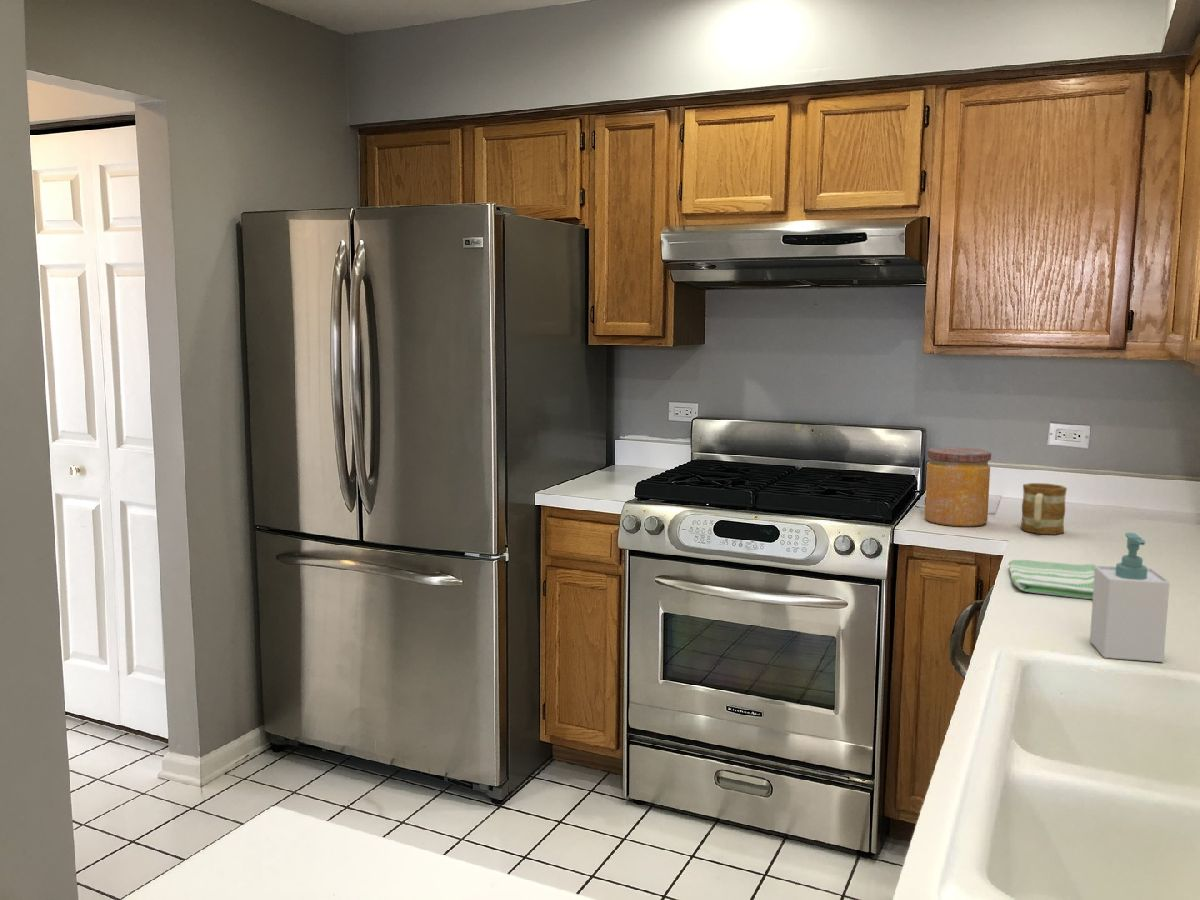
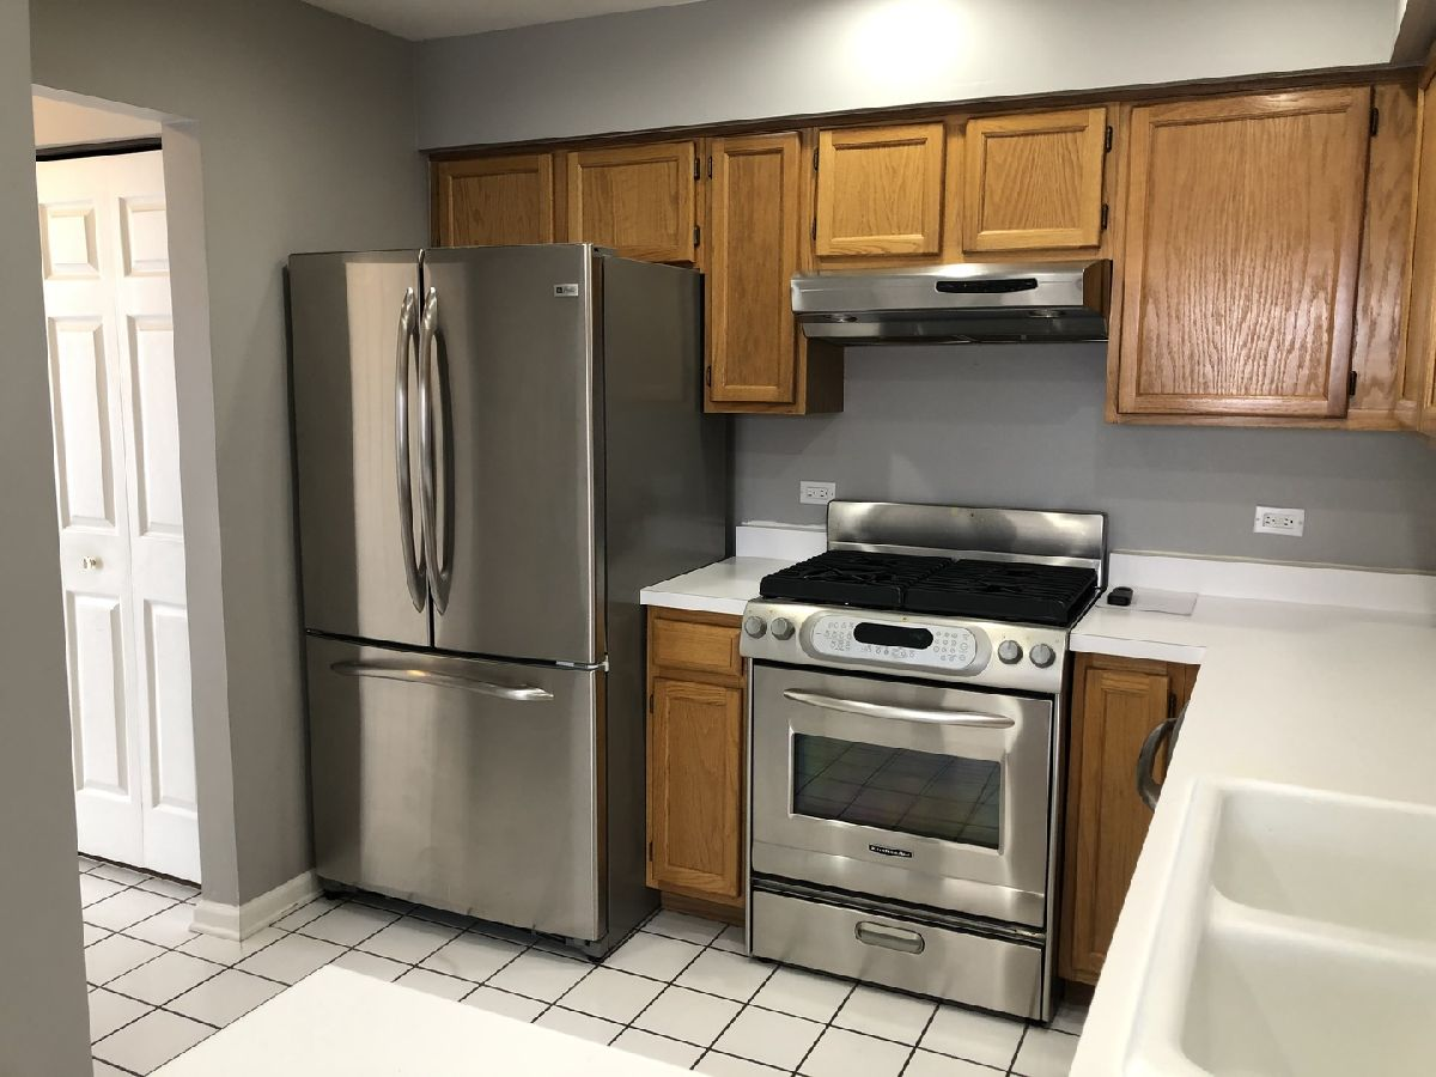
- dish towel (1056, 577)
- mug (1041, 509)
- soap bottle (1129, 593)
- jar (957, 485)
